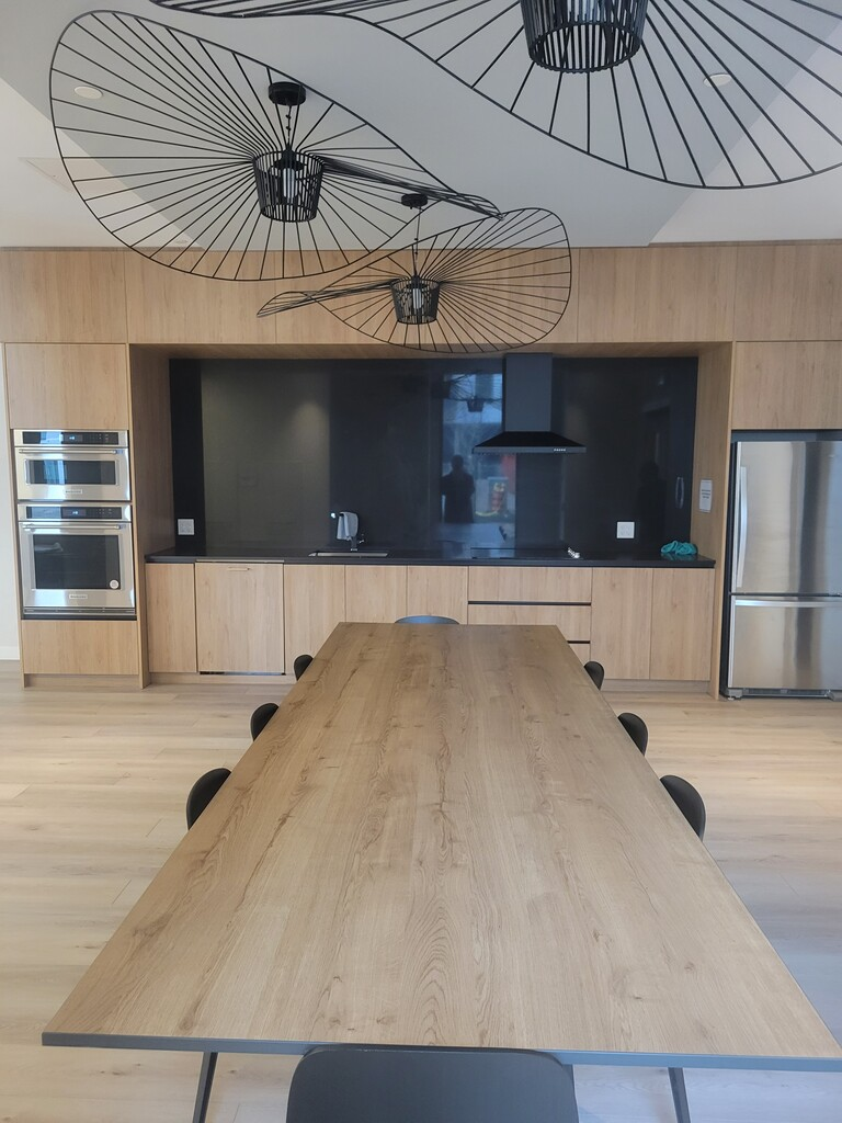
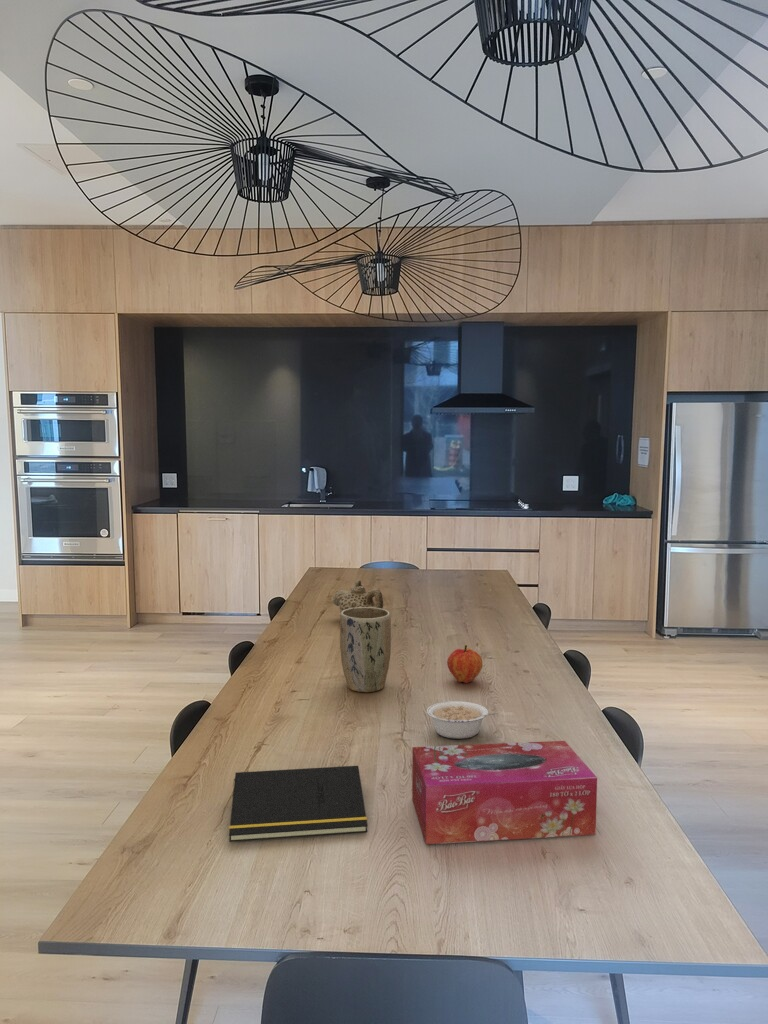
+ tissue box (500, 788)
+ fruit (464, 663)
+ teapot (358, 601)
+ legume (459, 719)
+ notepad (298, 800)
+ plant pot (365, 649)
